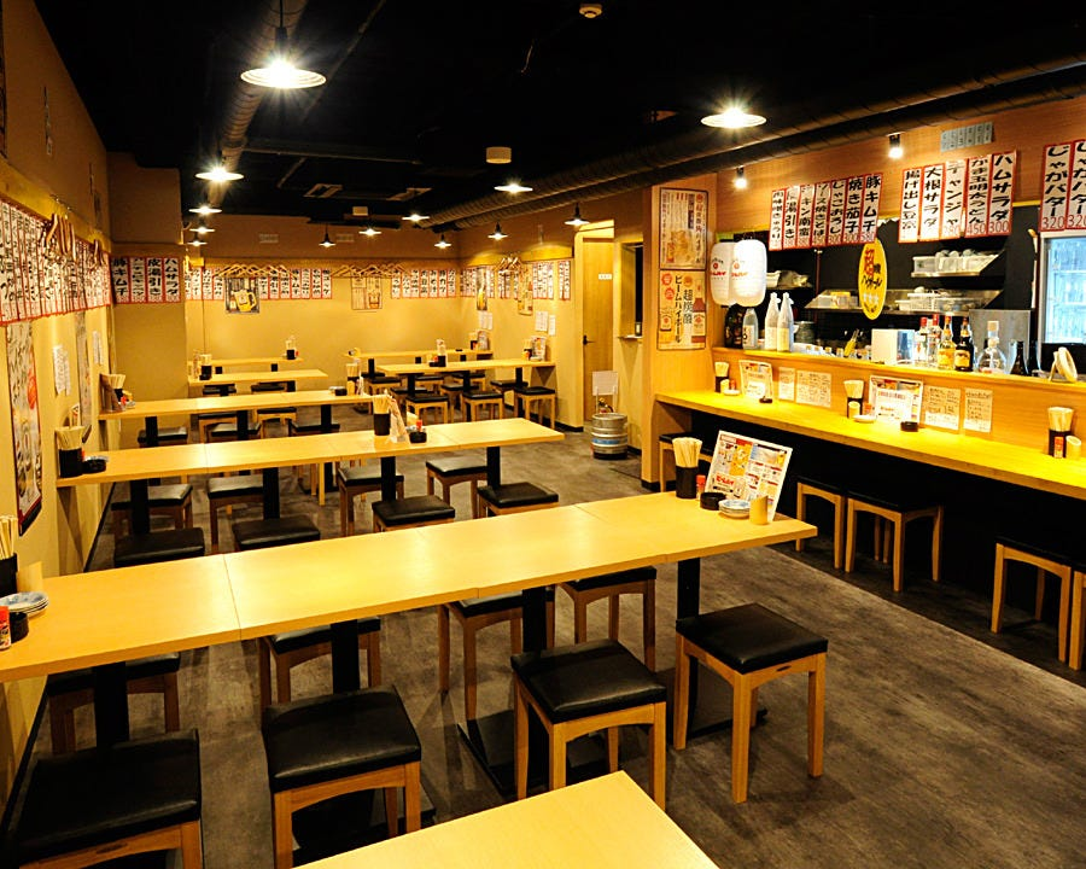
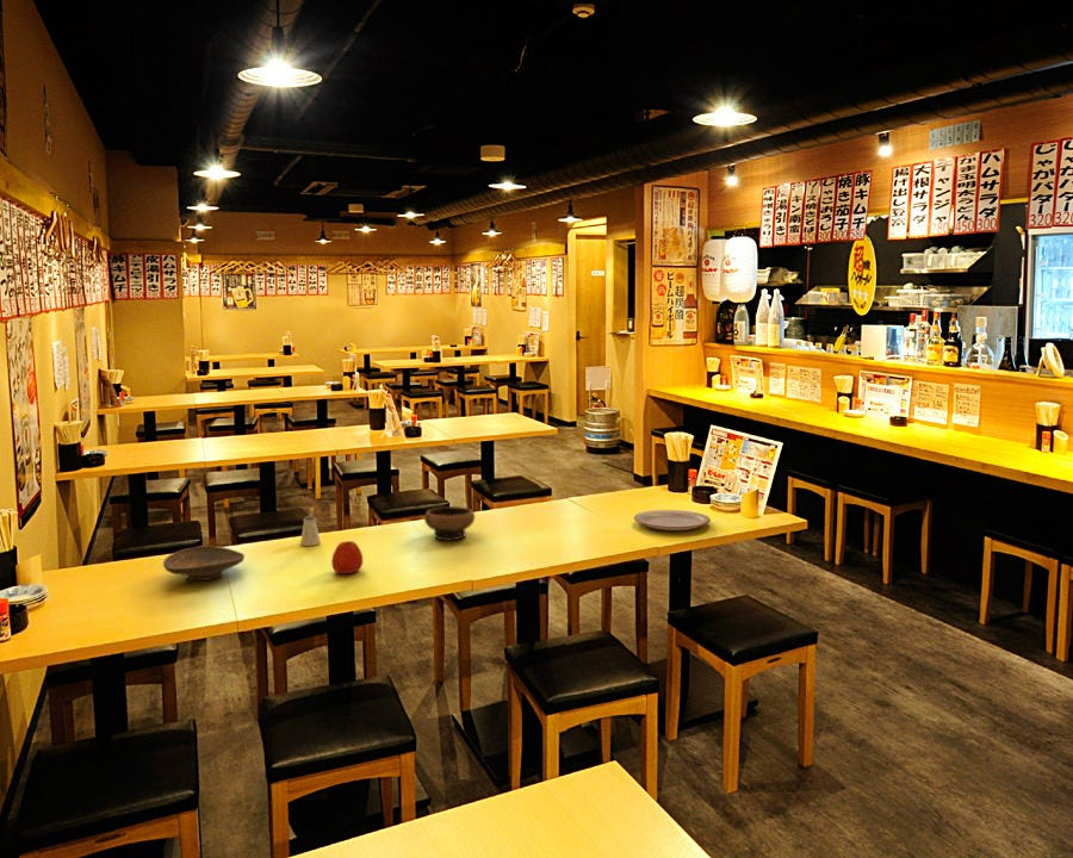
+ decorative bowl (205, 565)
+ apple (347, 555)
+ plate (671, 521)
+ saltshaker (310, 529)
+ bowl (449, 523)
